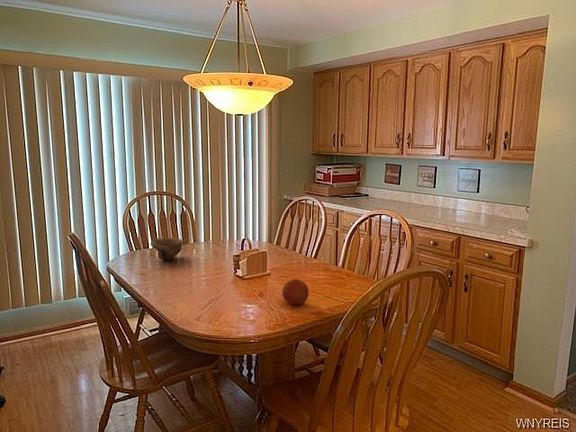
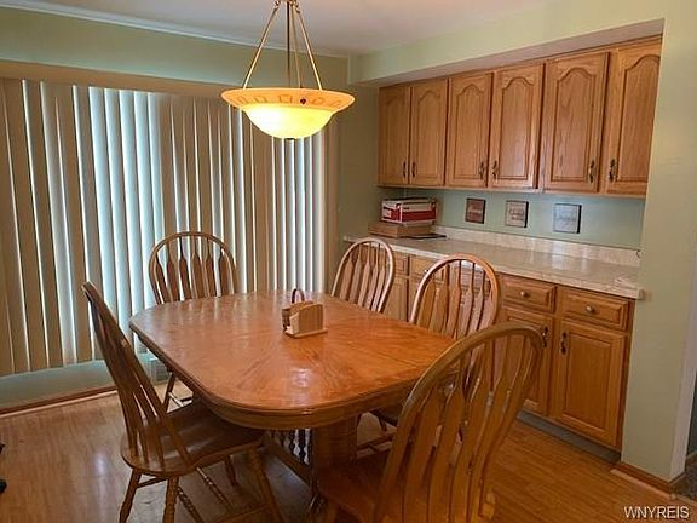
- bowl (168, 250)
- fruit (295, 291)
